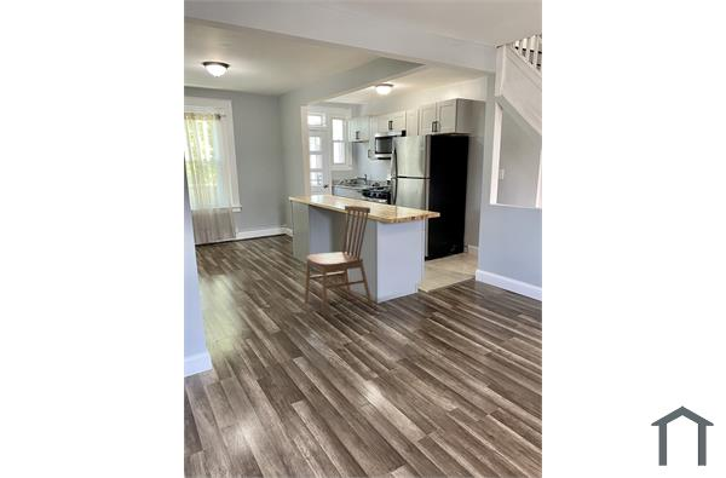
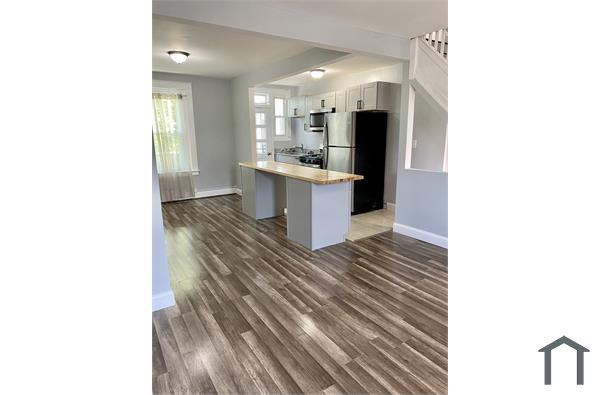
- dining chair (336, 257)
